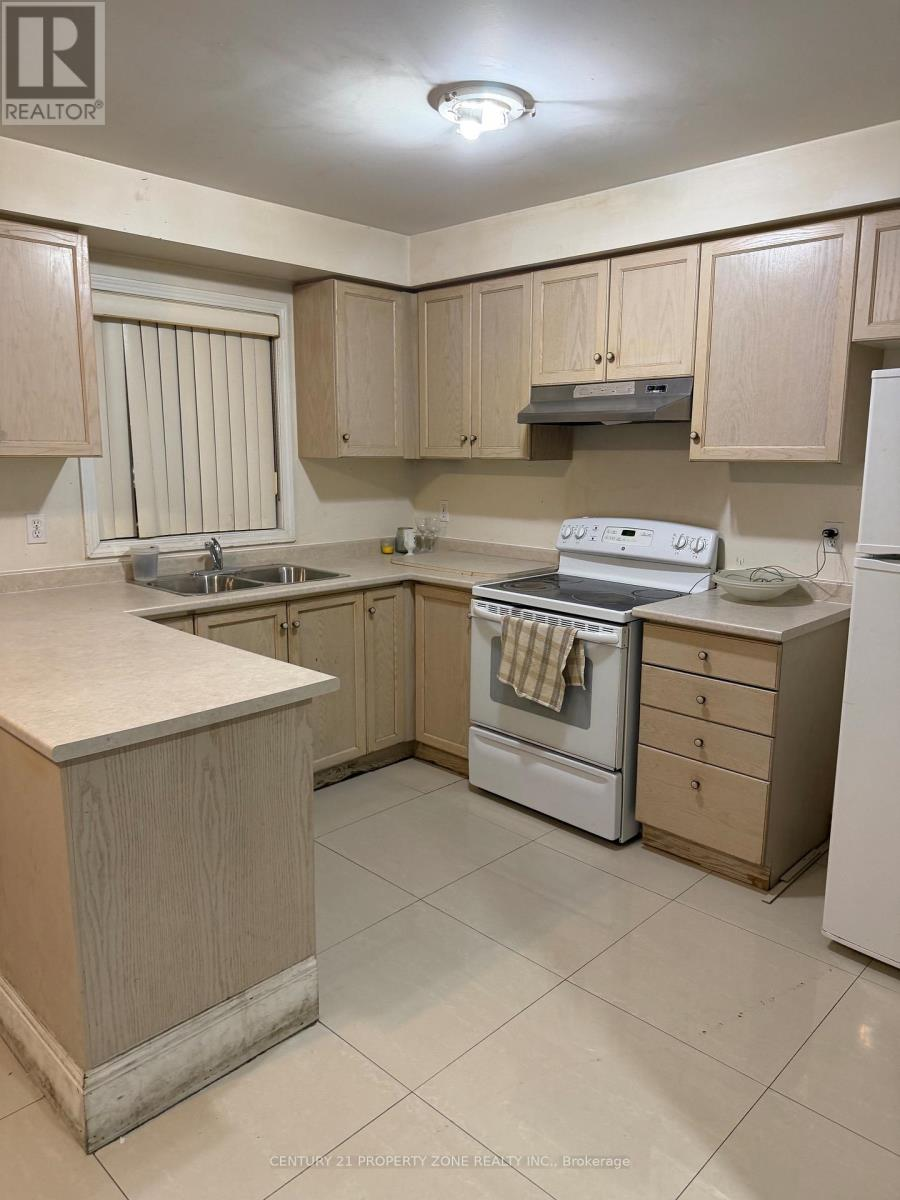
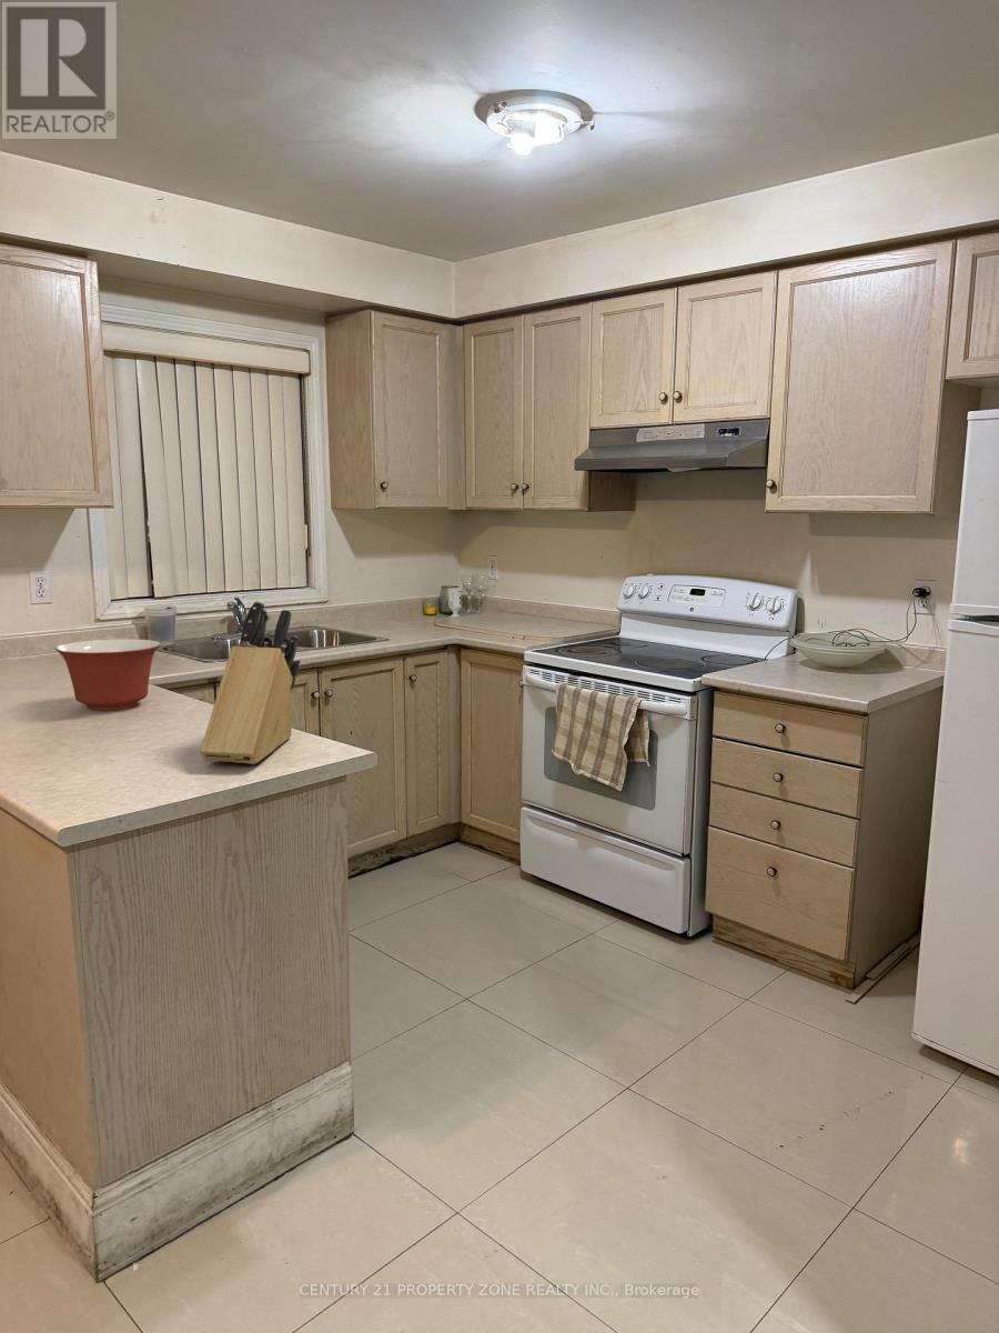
+ knife block (254, 676)
+ mixing bowl (110, 675)
